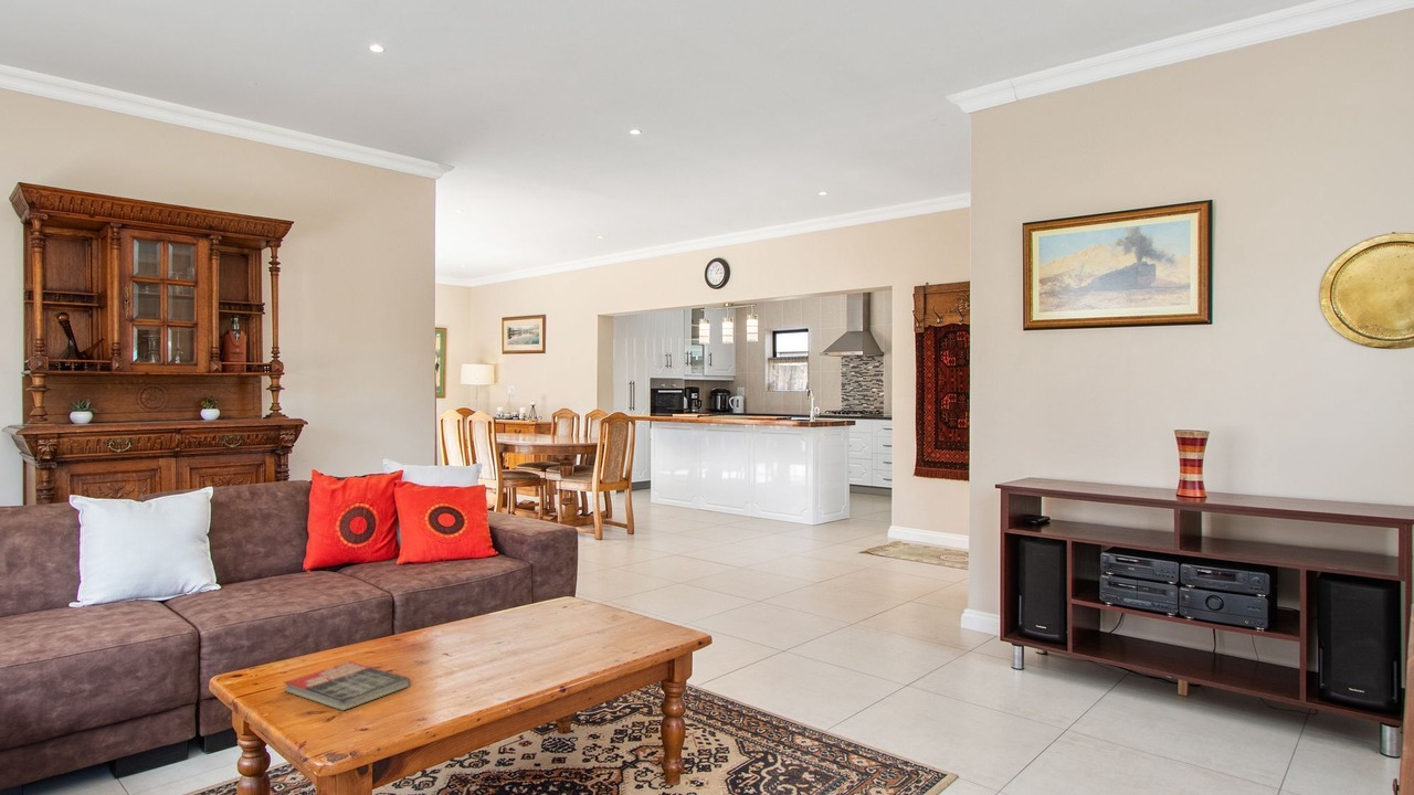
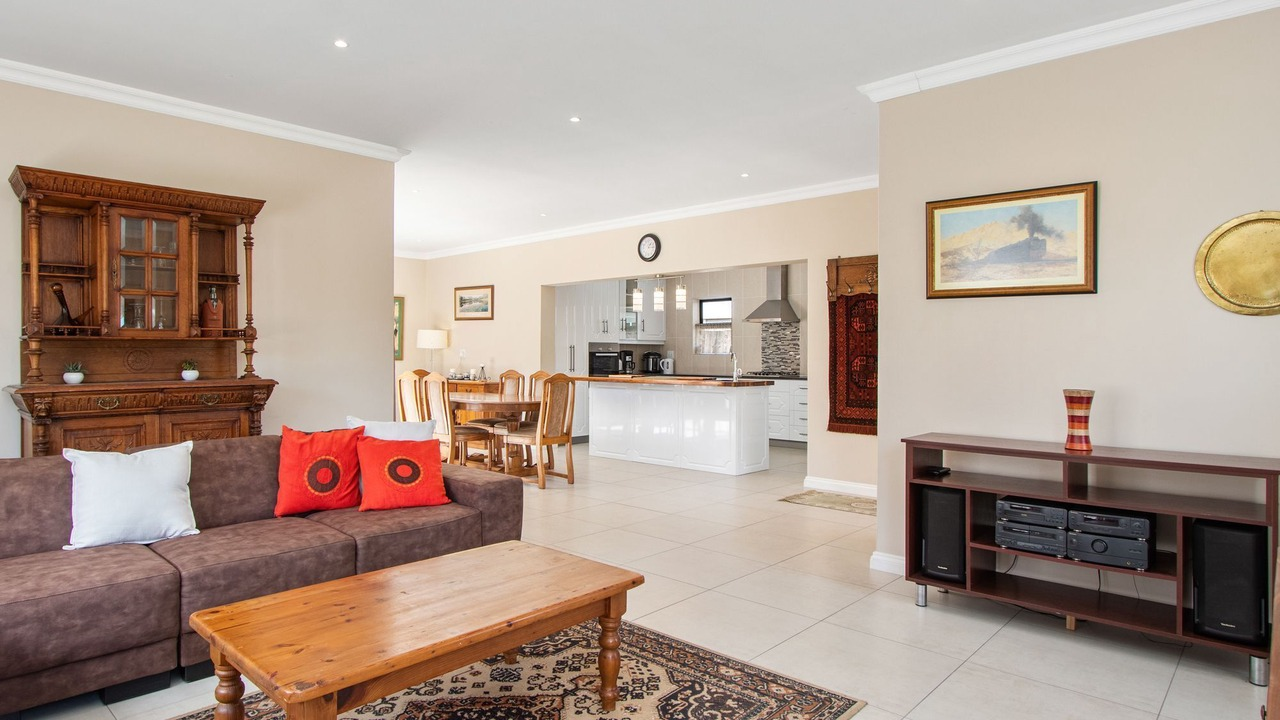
- book (347, 683)
